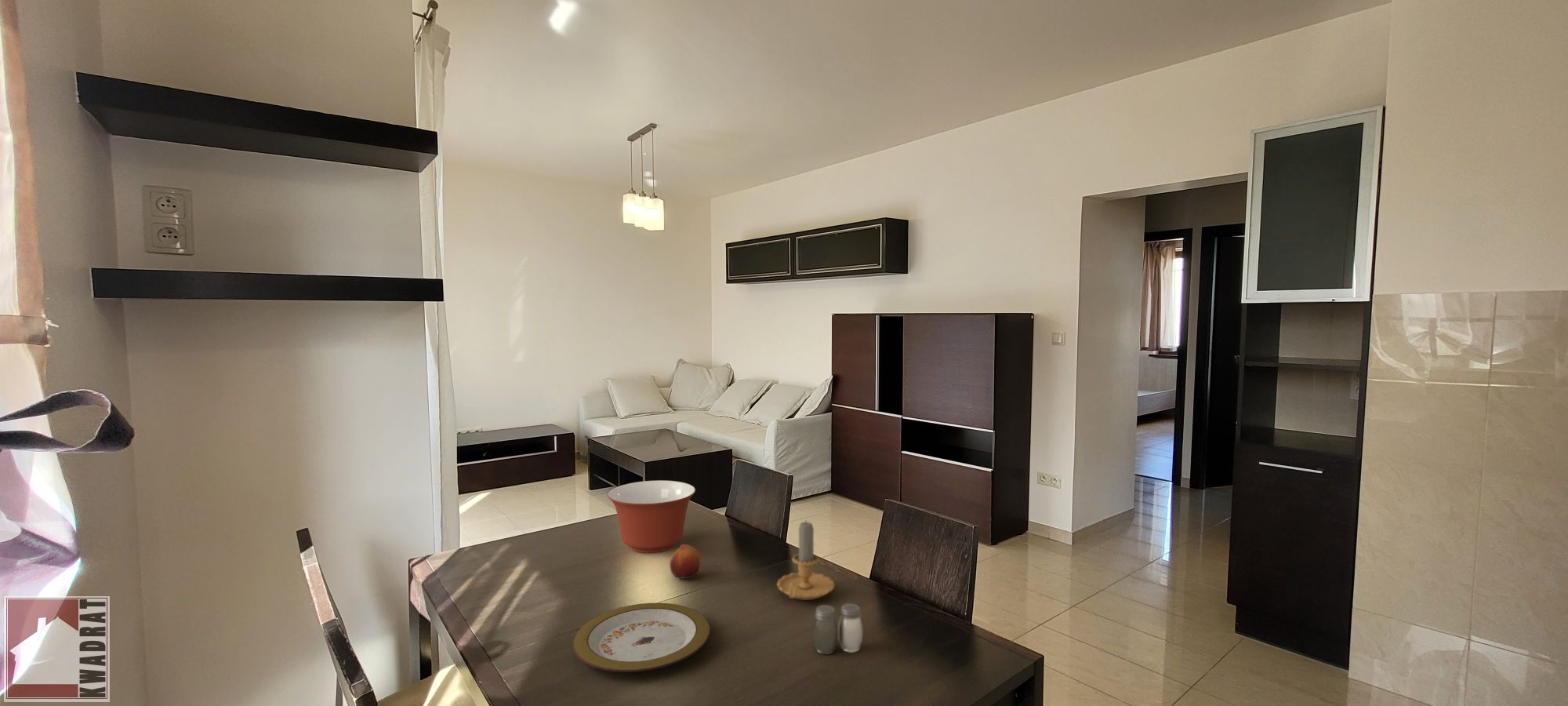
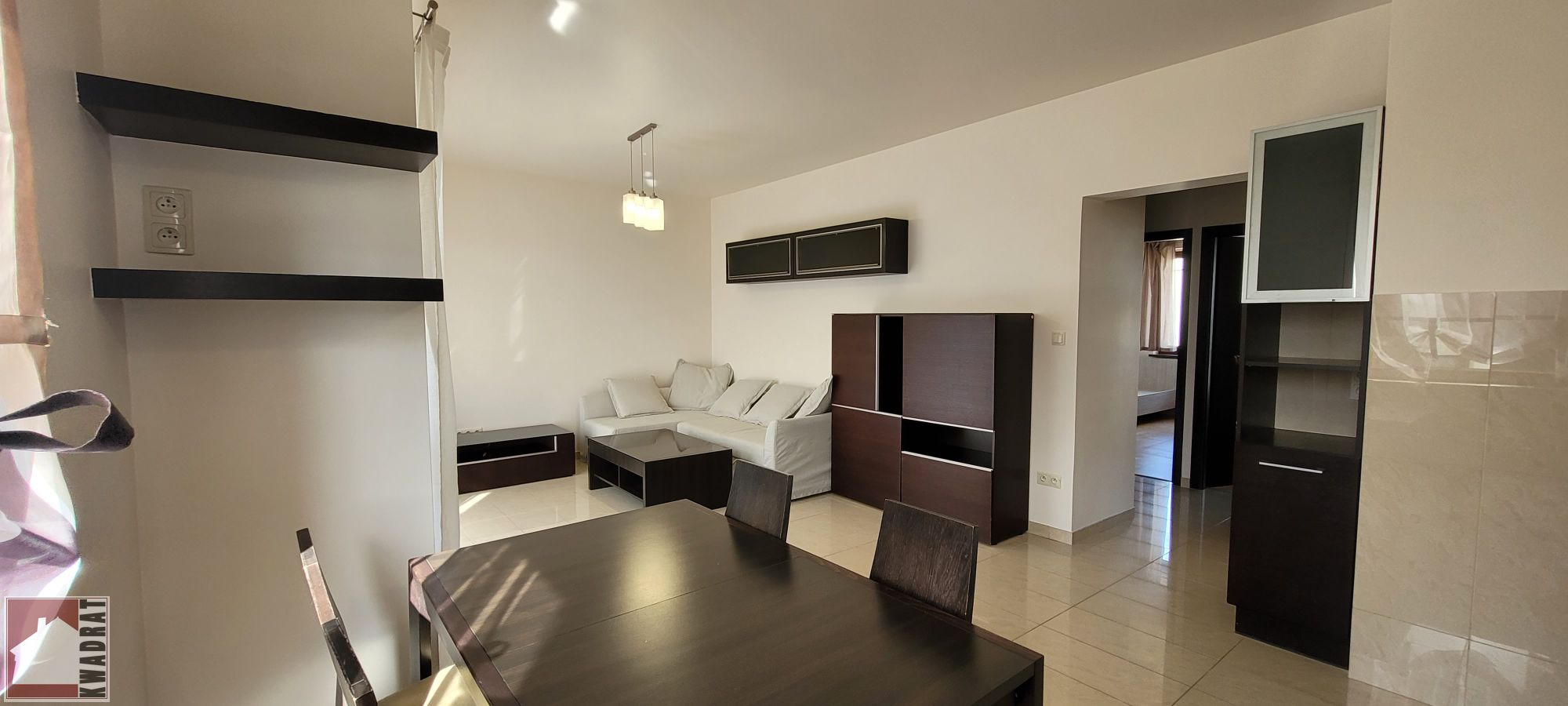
- plate (643, 638)
- salt and pepper shaker (838, 628)
- mixing bowl (652, 518)
- fruit (685, 561)
- candle (803, 559)
